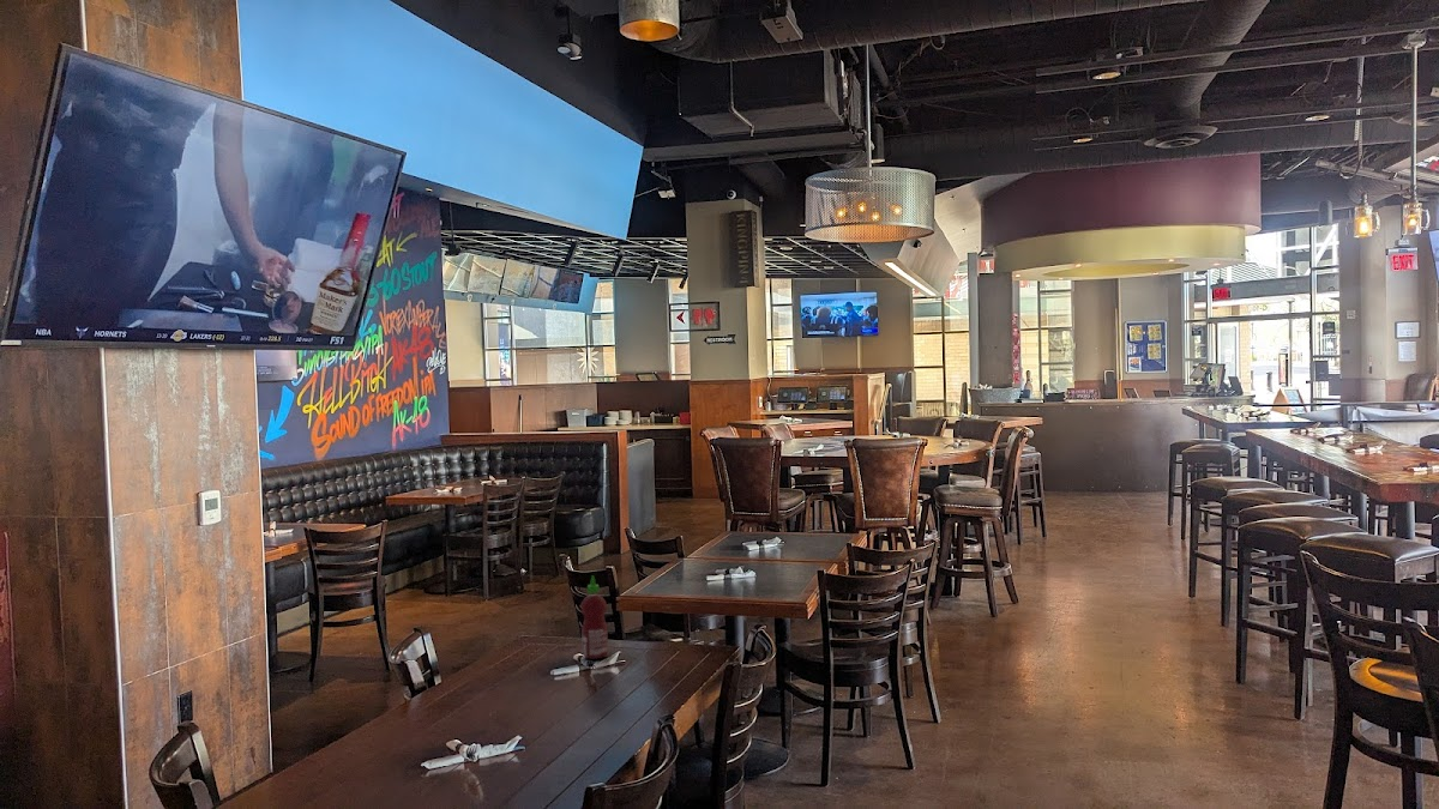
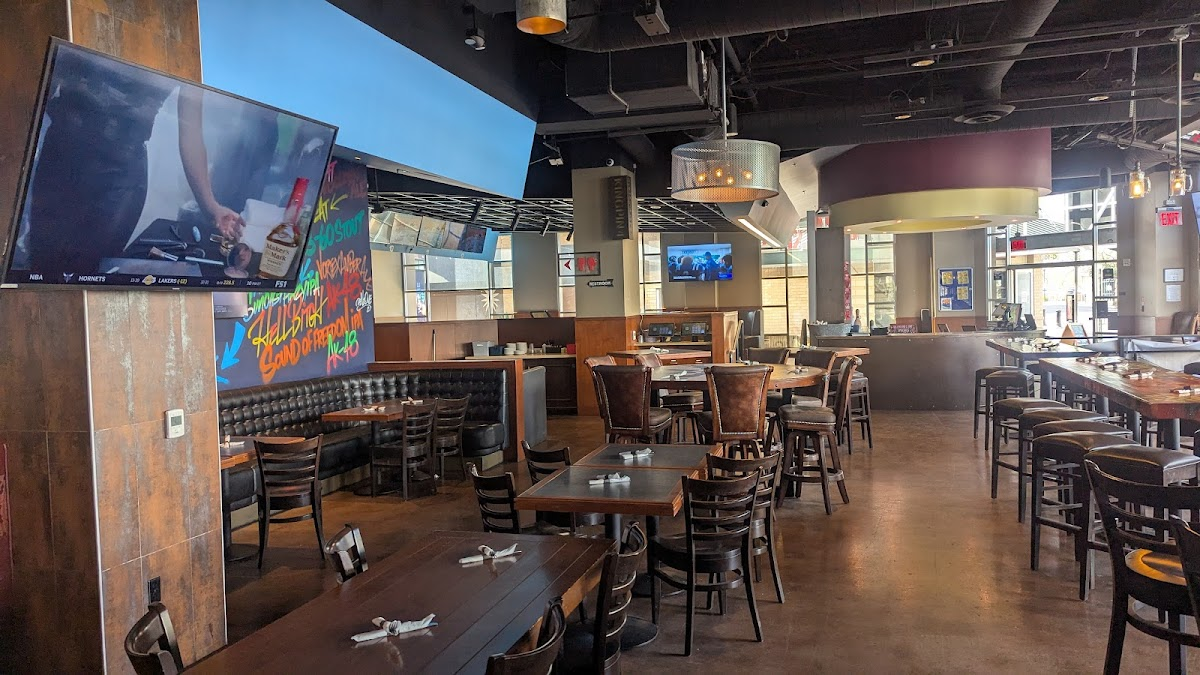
- hot sauce (594, 616)
